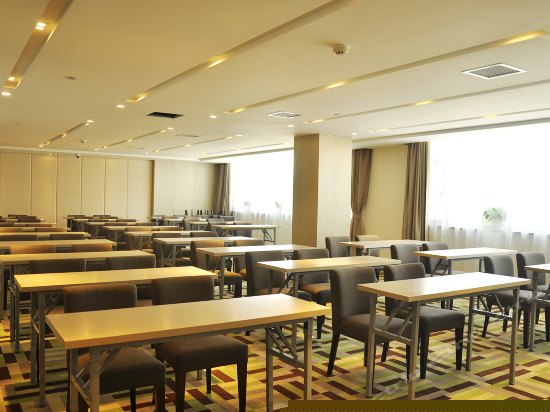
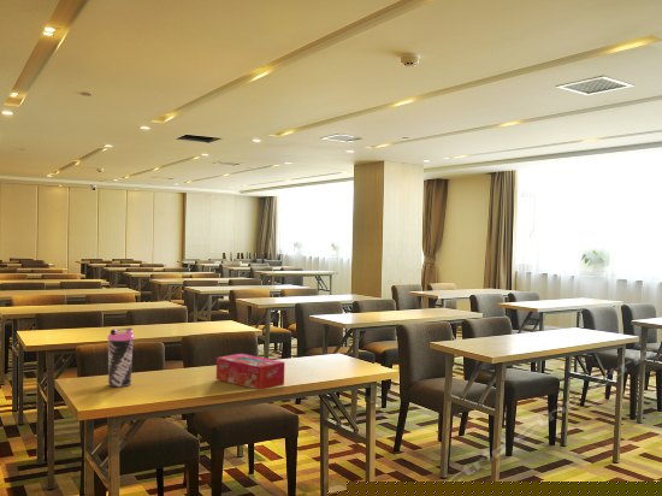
+ tissue box (249, 370)
+ water bottle (120, 356)
